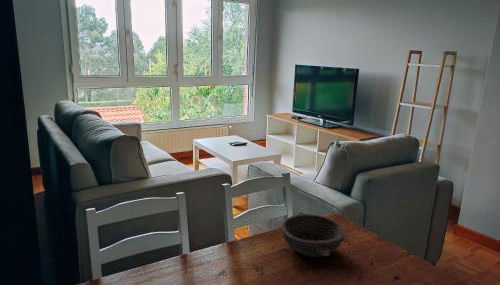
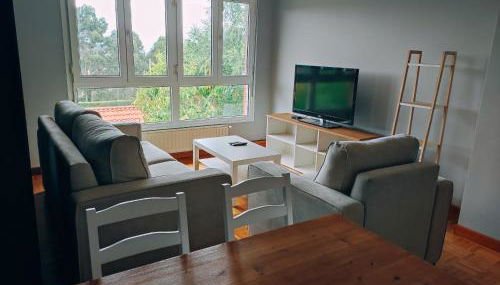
- bowl (312, 237)
